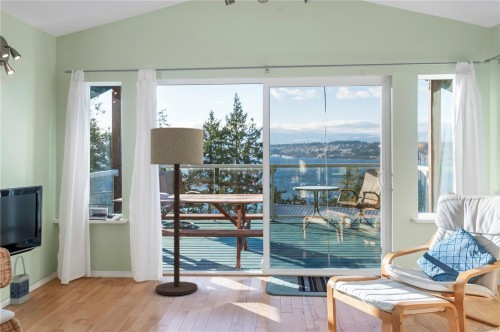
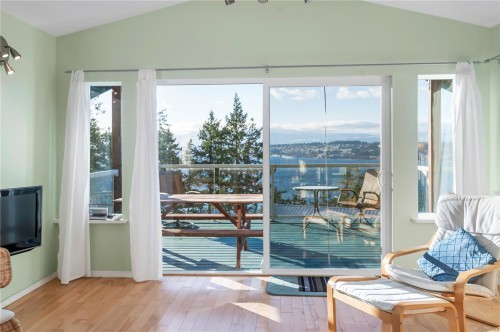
- floor lamp (176, 209)
- bag (19, 278)
